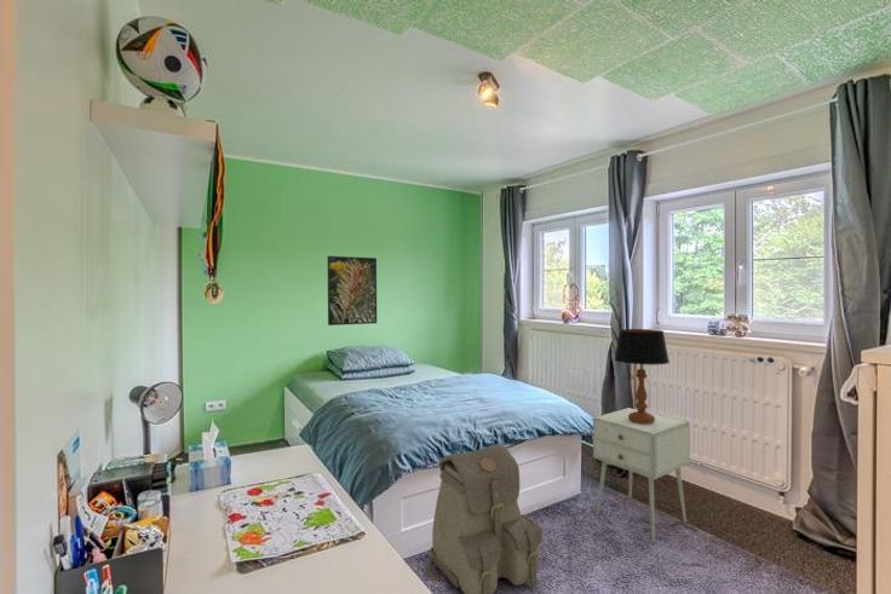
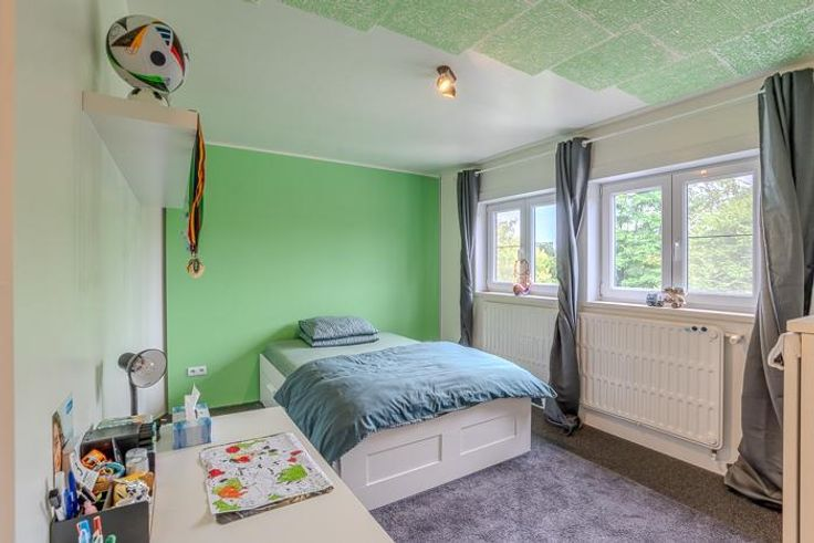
- backpack (479, 512)
- nightstand (639, 468)
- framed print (352, 290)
- table lamp (640, 375)
